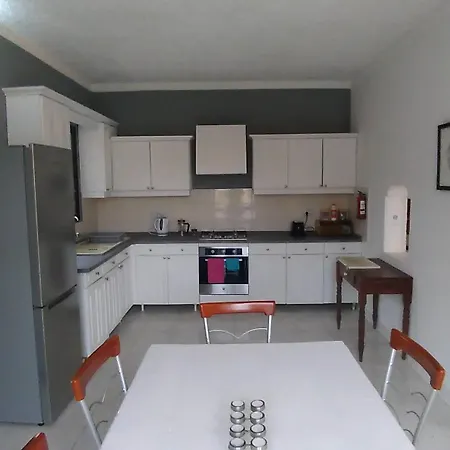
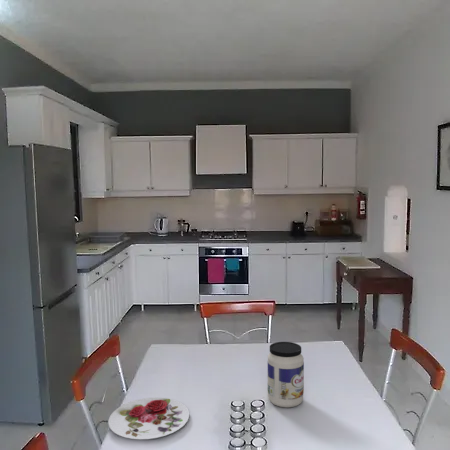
+ plate (149, 416)
+ jar (285, 374)
